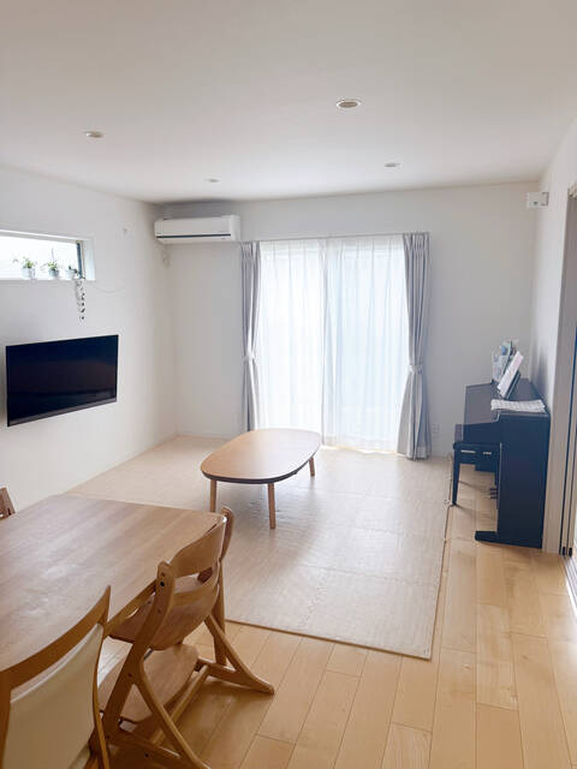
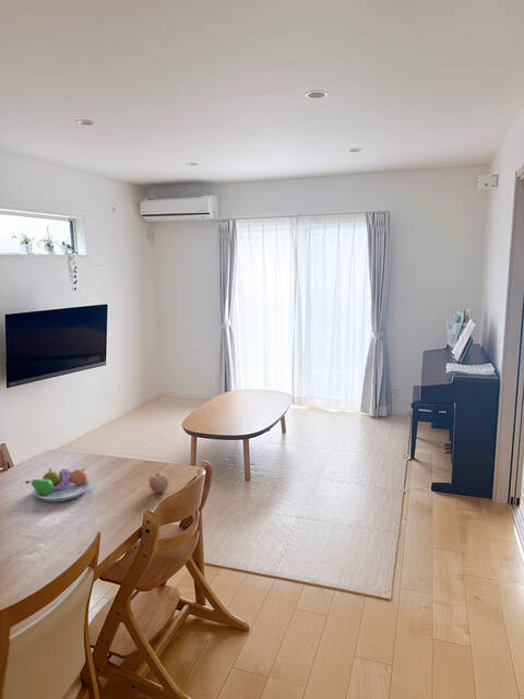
+ fruit bowl (59, 482)
+ apple (158, 483)
